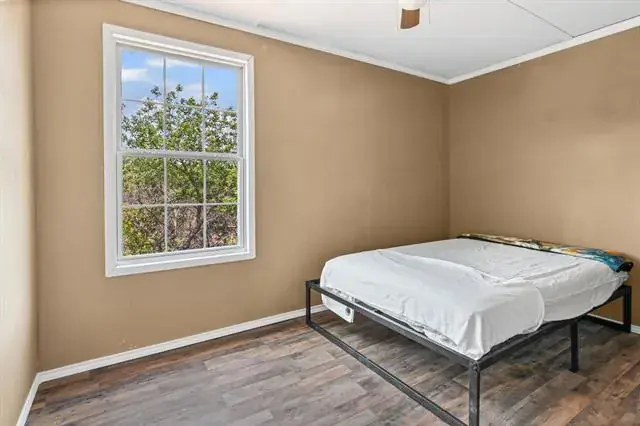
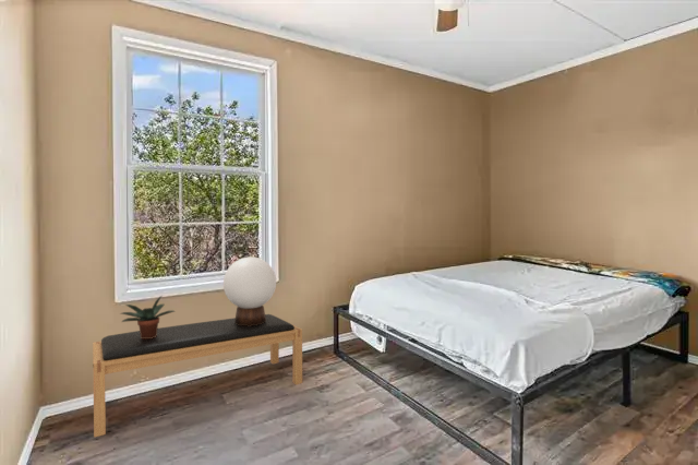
+ table lamp (250, 289)
+ potted plant (147, 315)
+ bench (203, 356)
